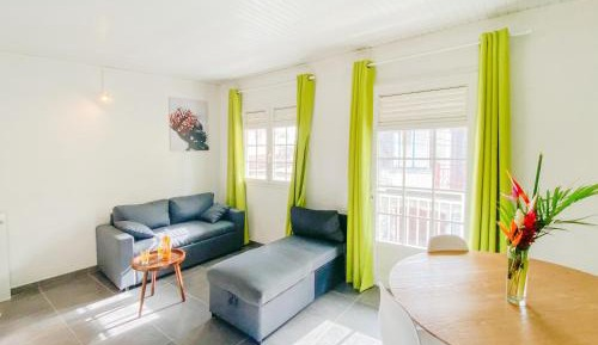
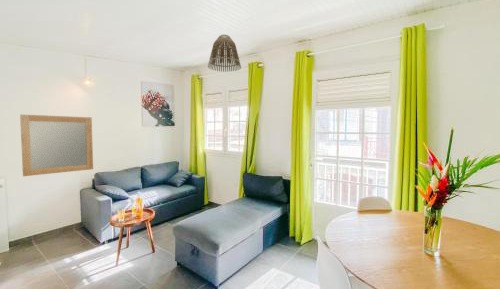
+ home mirror (60, 144)
+ lamp shade (225, 52)
